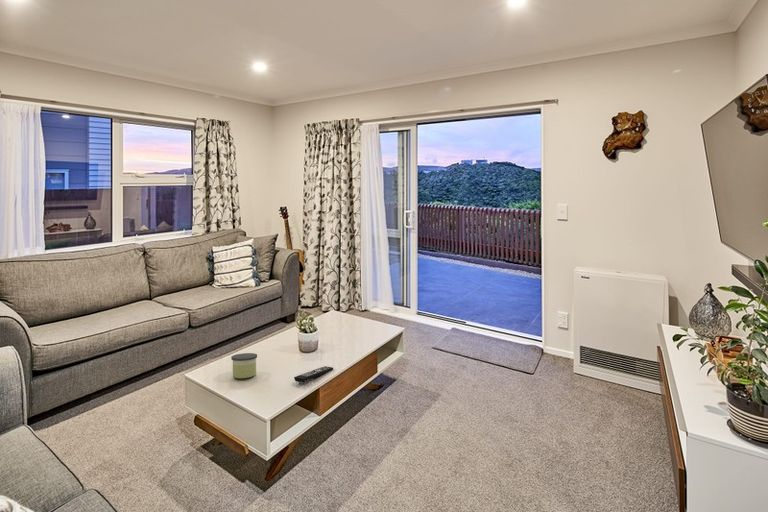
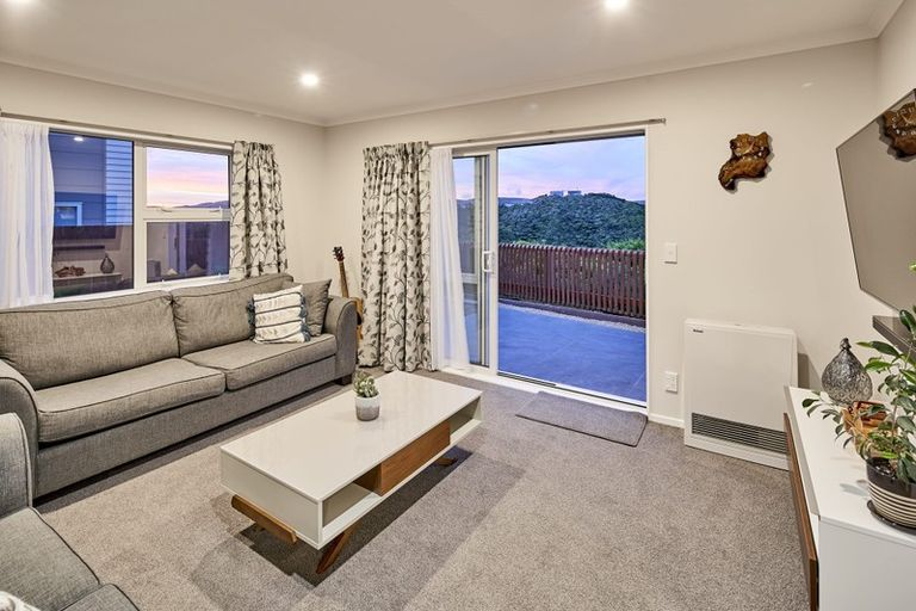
- candle (244, 365)
- remote control (314, 373)
